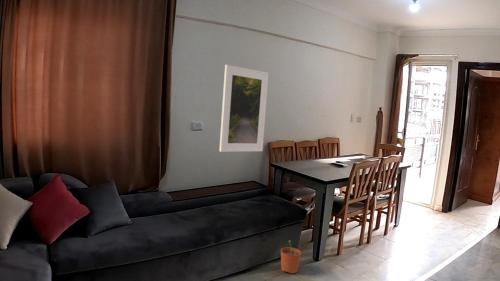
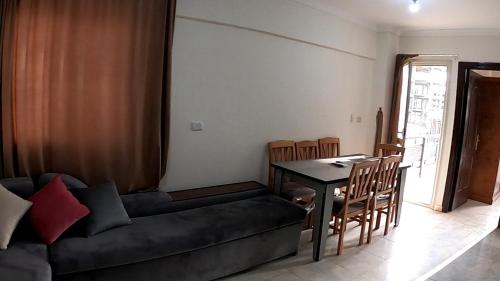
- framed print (244, 110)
- plant pot (290, 255)
